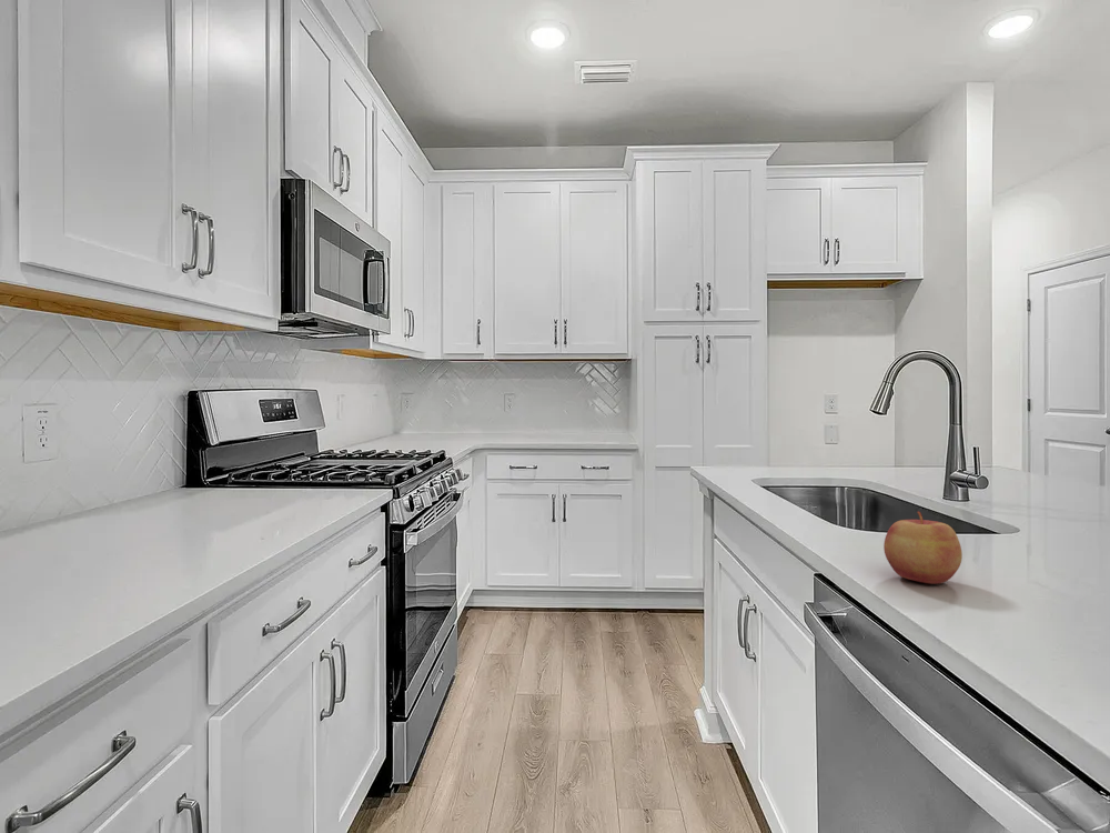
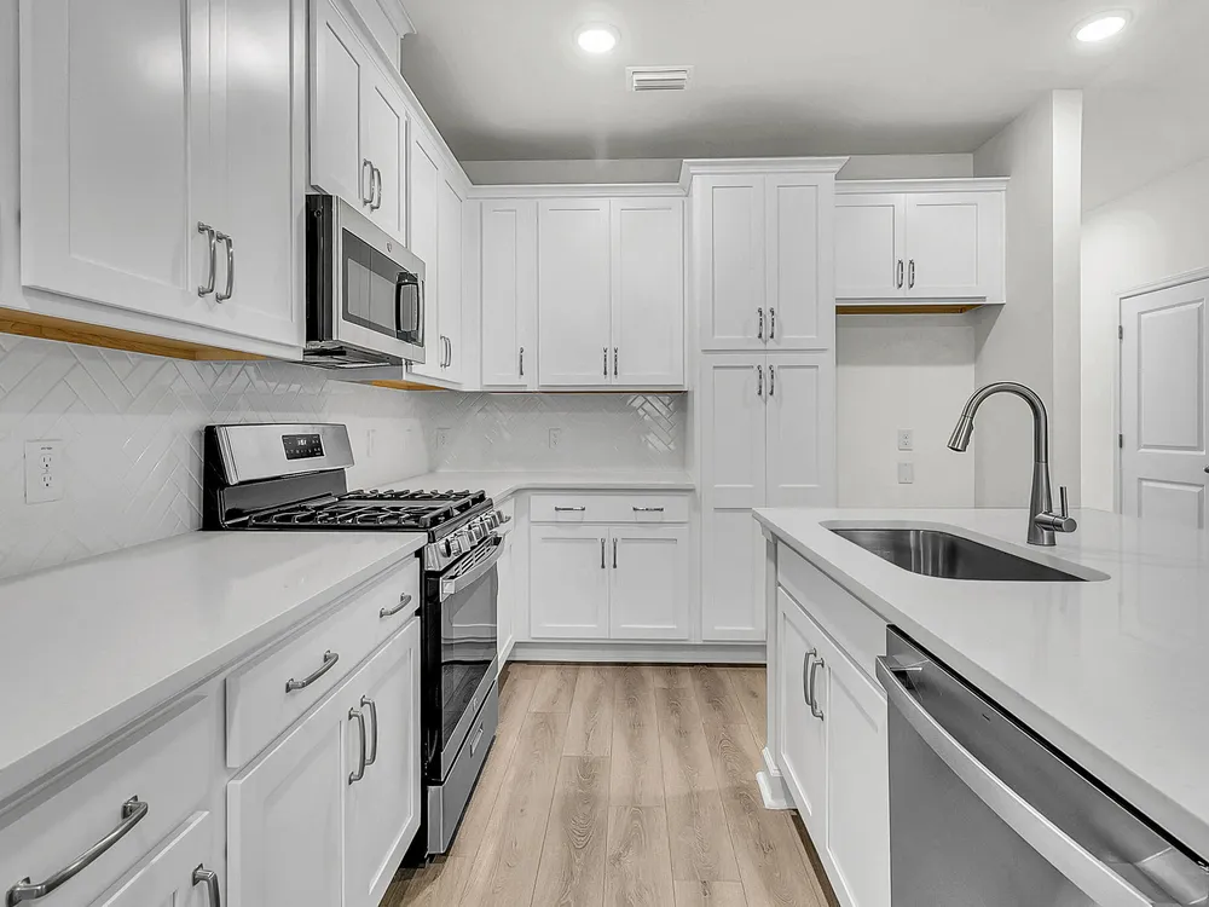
- apple (921, 545)
